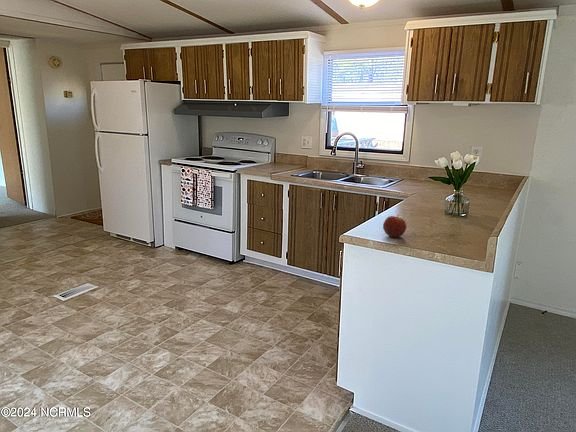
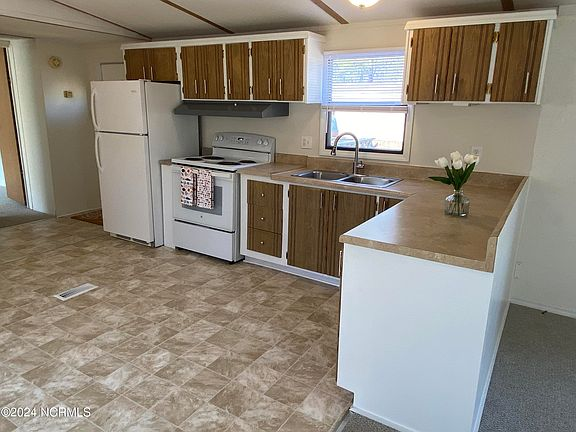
- apple (394, 225)
